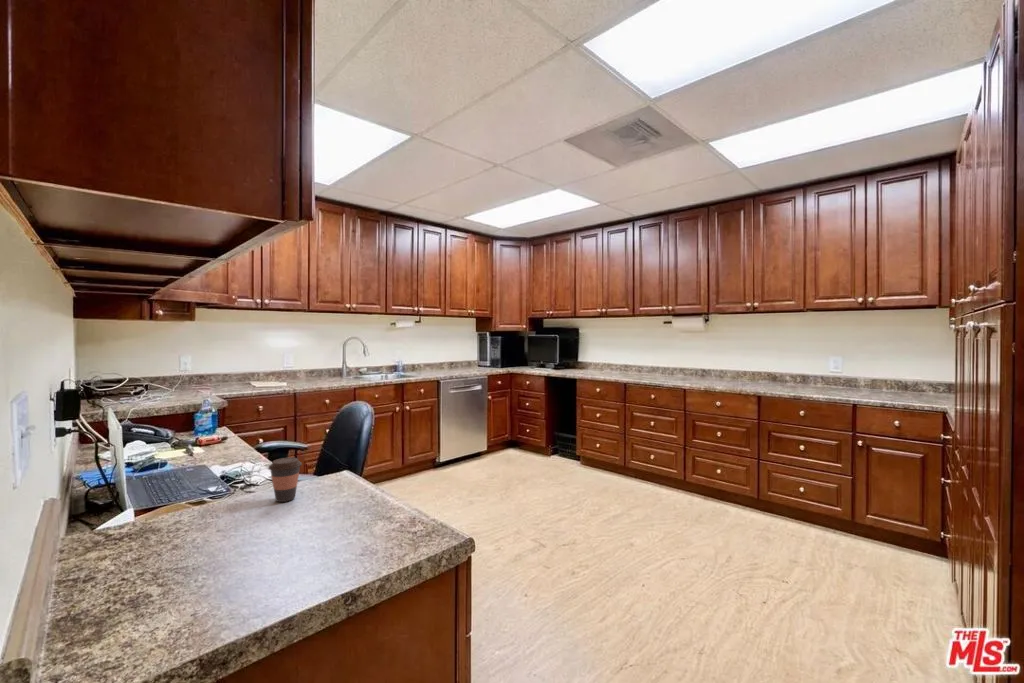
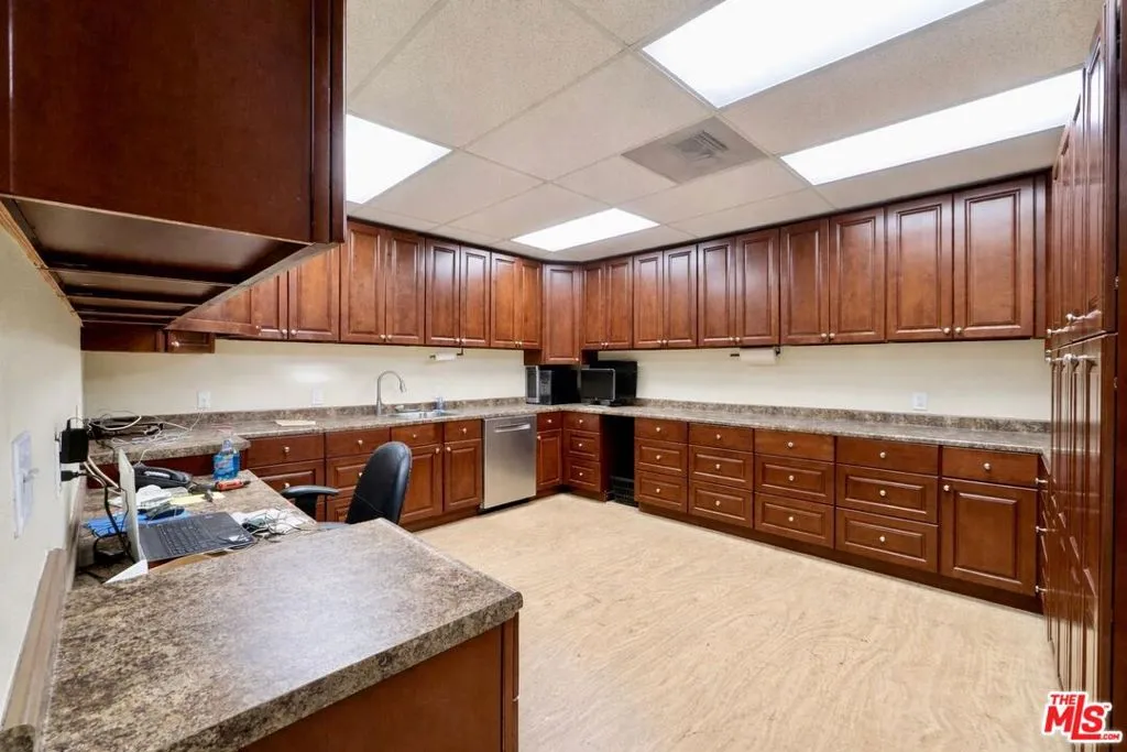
- coffee cup (285, 479)
